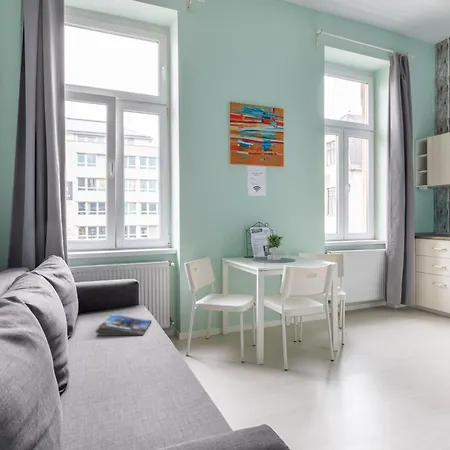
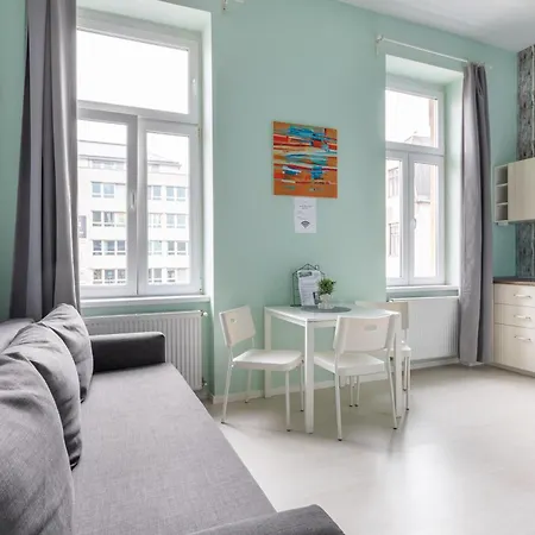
- magazine (125, 323)
